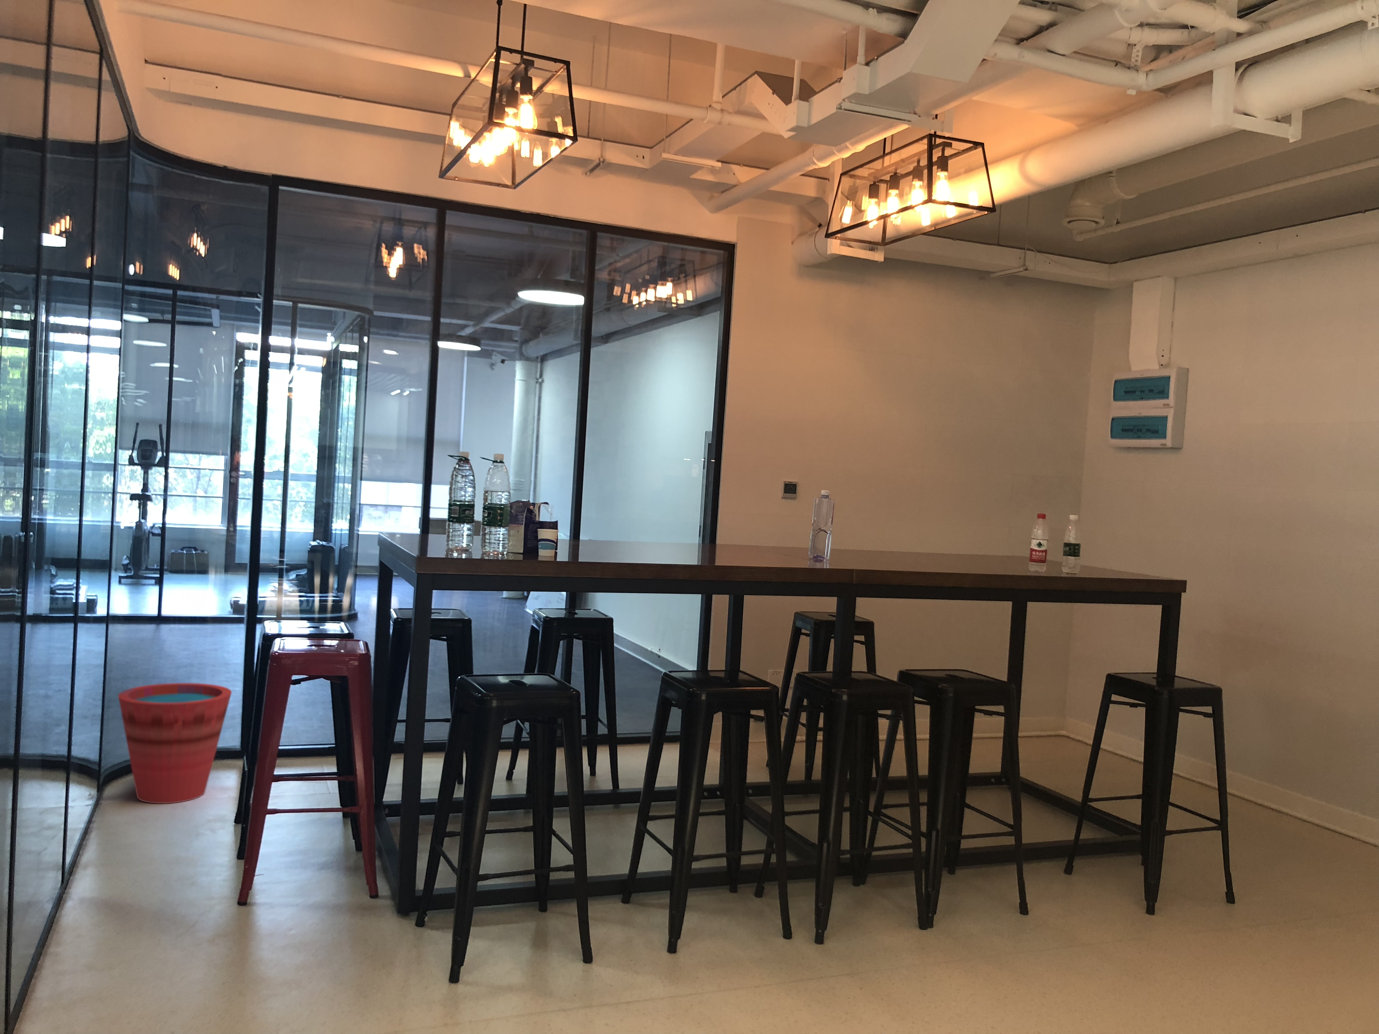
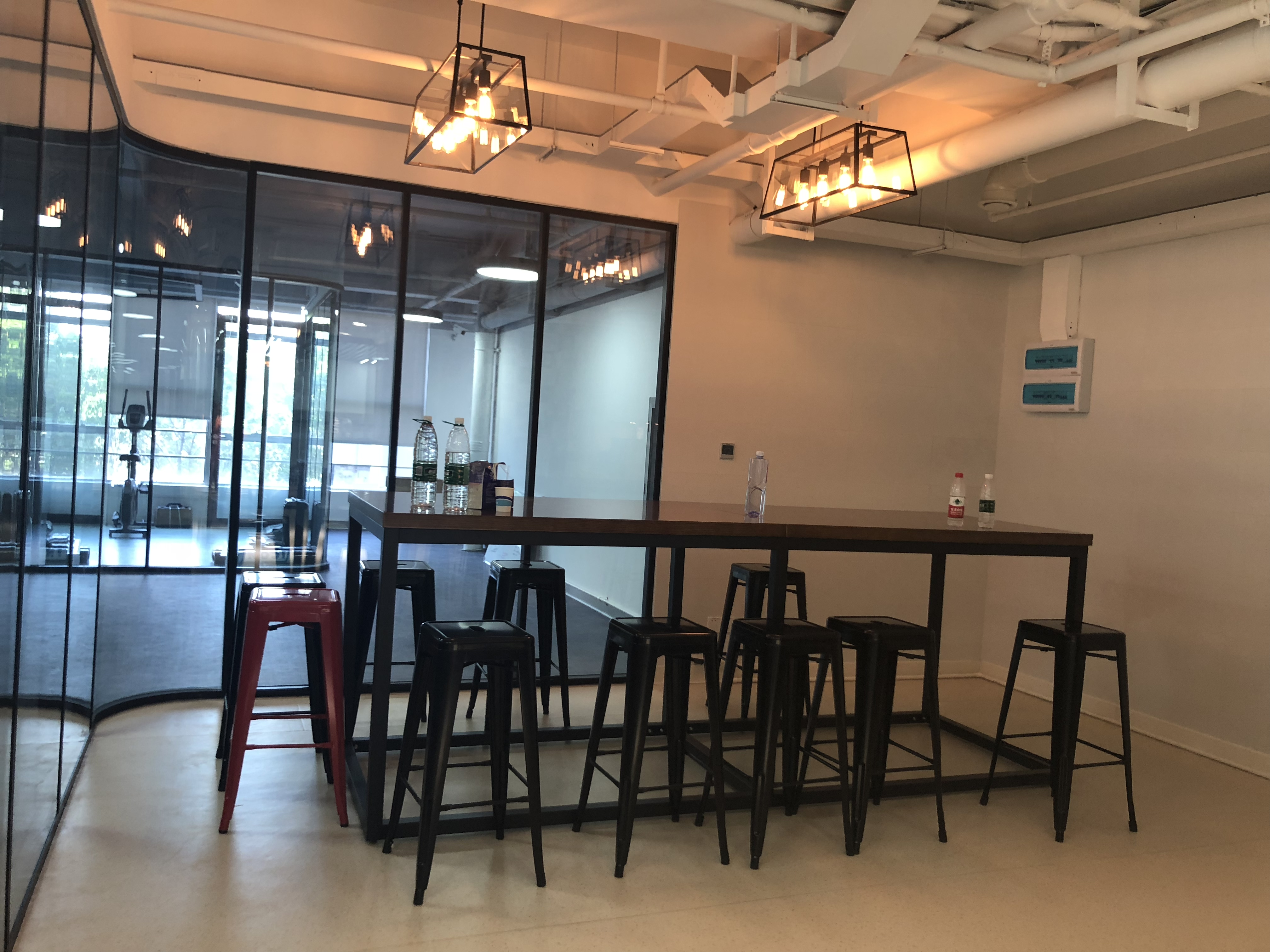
- bucket (174, 743)
